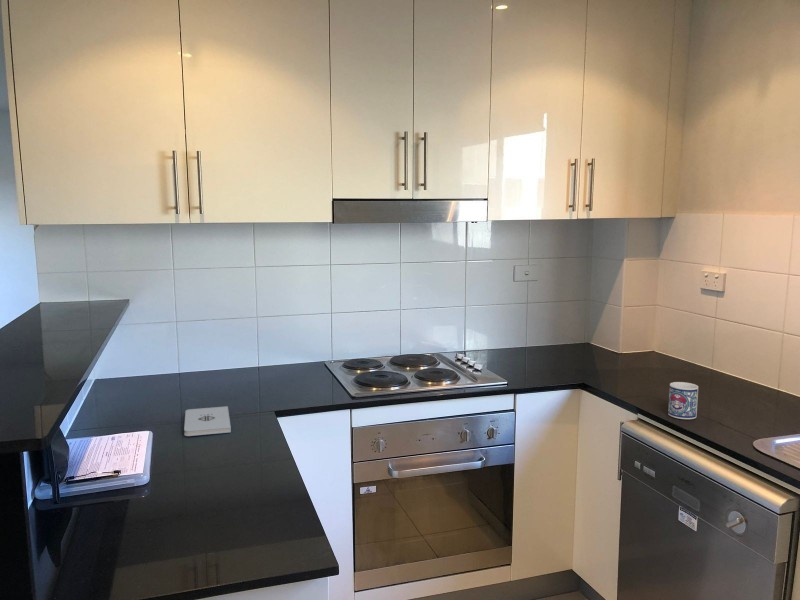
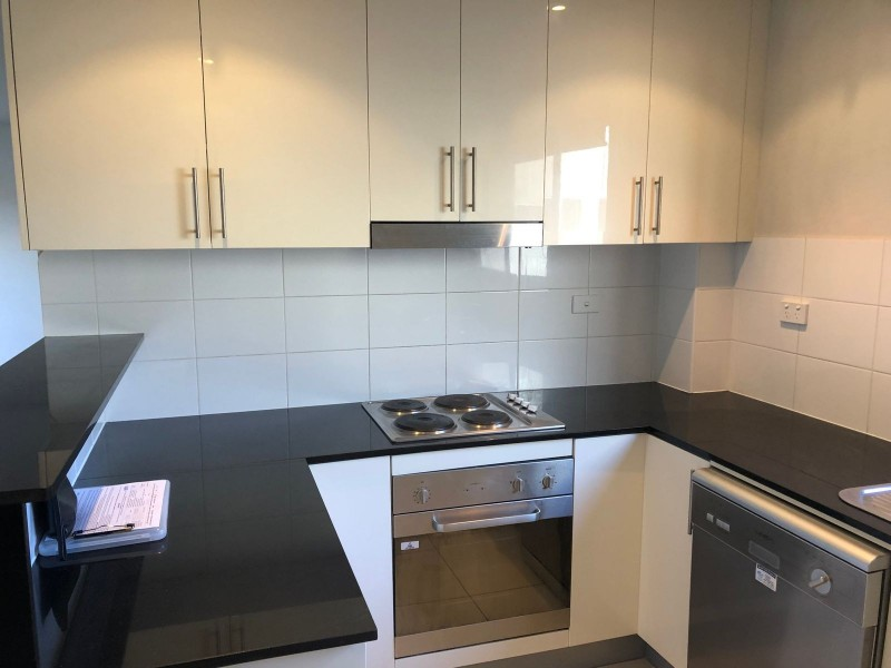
- mug (684, 398)
- notepad (207, 420)
